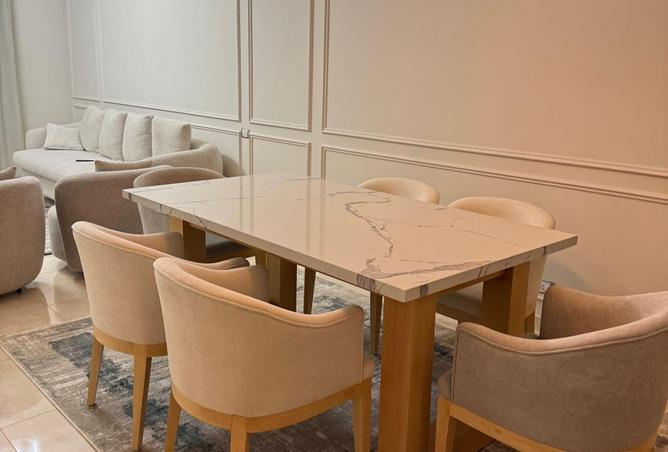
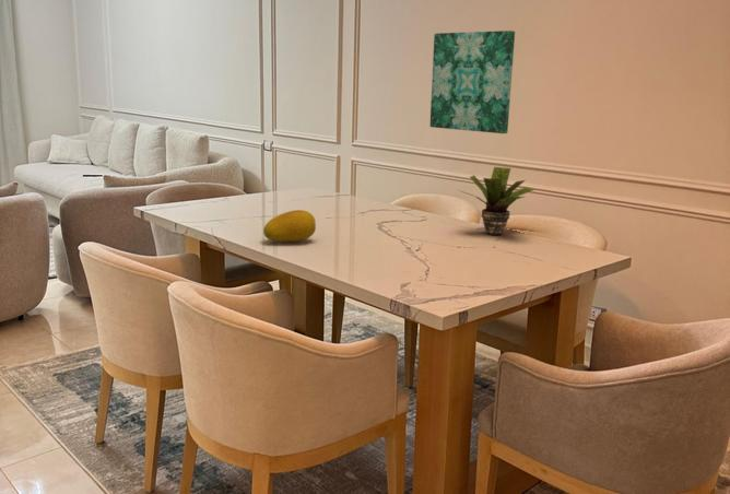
+ potted plant (494, 202)
+ wall art (470, 82)
+ fruit (289, 226)
